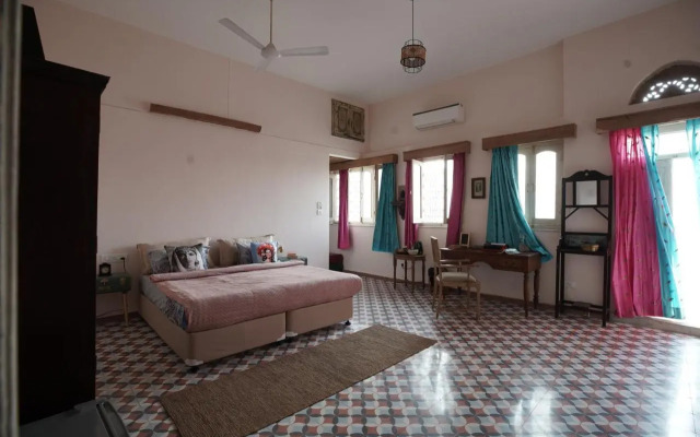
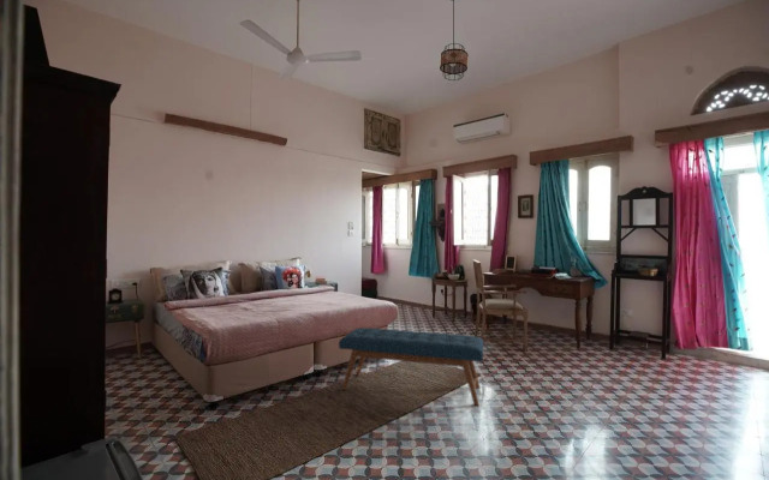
+ bench (411, 361)
